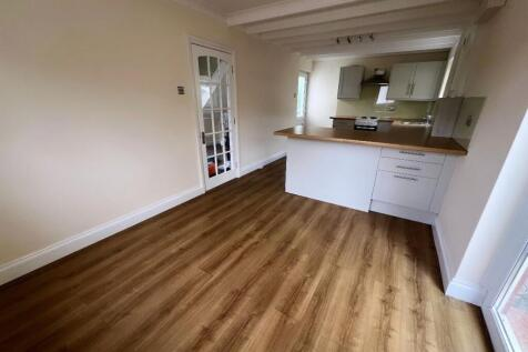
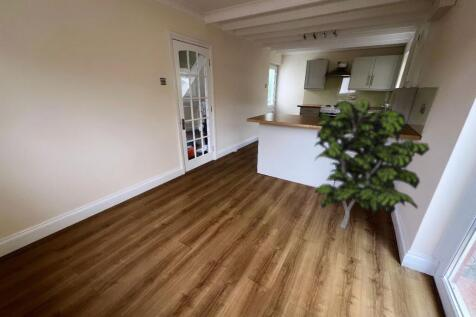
+ indoor plant (360, 173)
